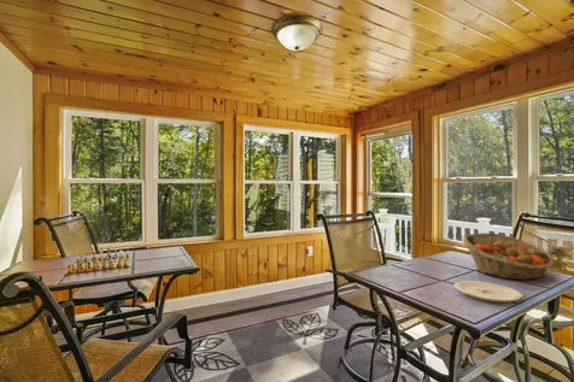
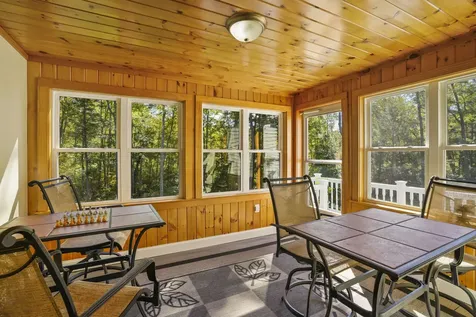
- fruit basket (505, 254)
- plate (486, 292)
